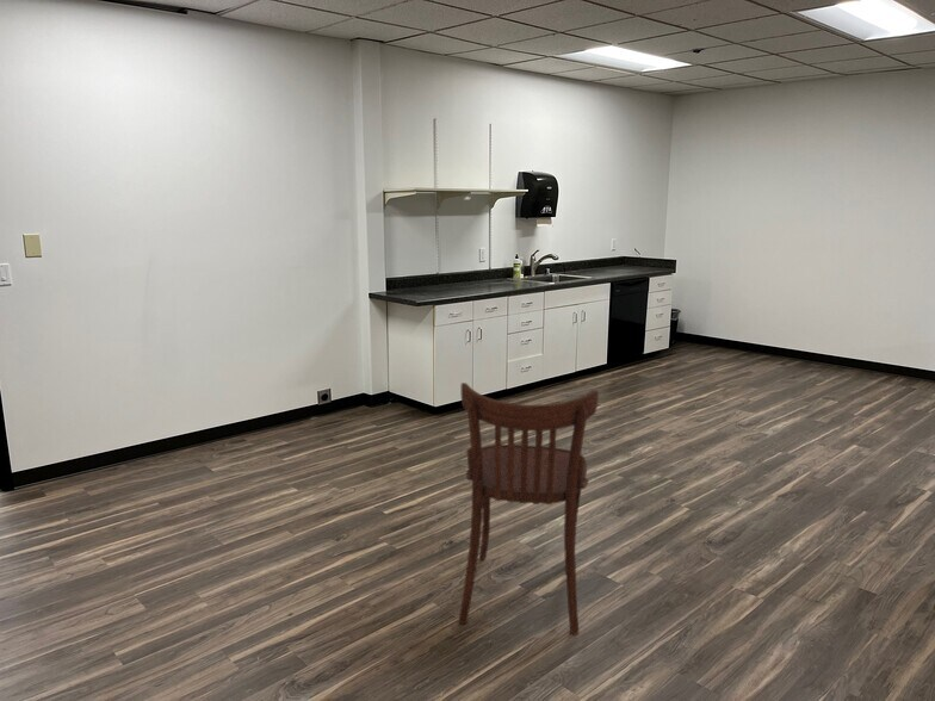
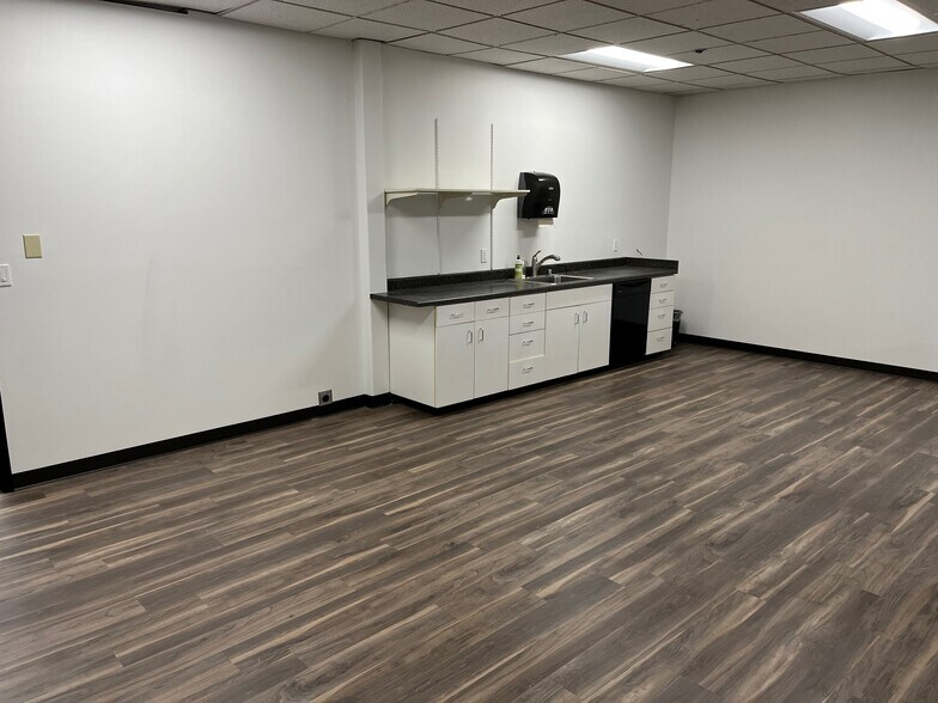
- dining chair (526, 488)
